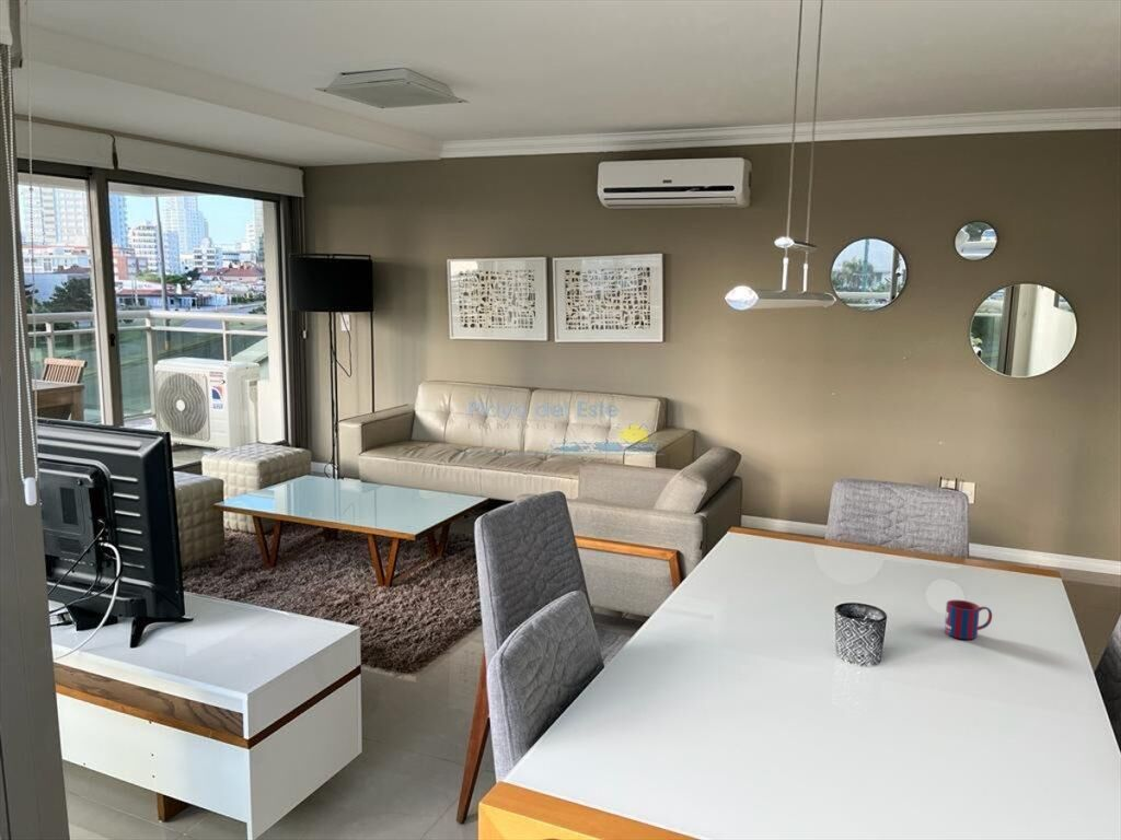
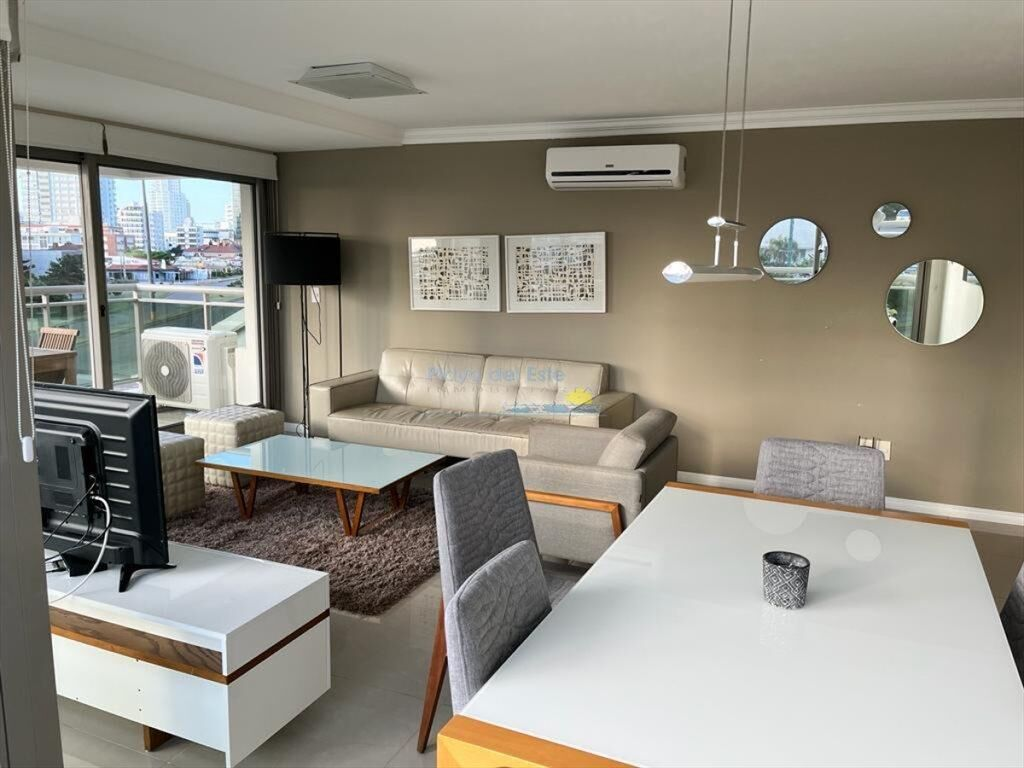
- mug (969, 619)
